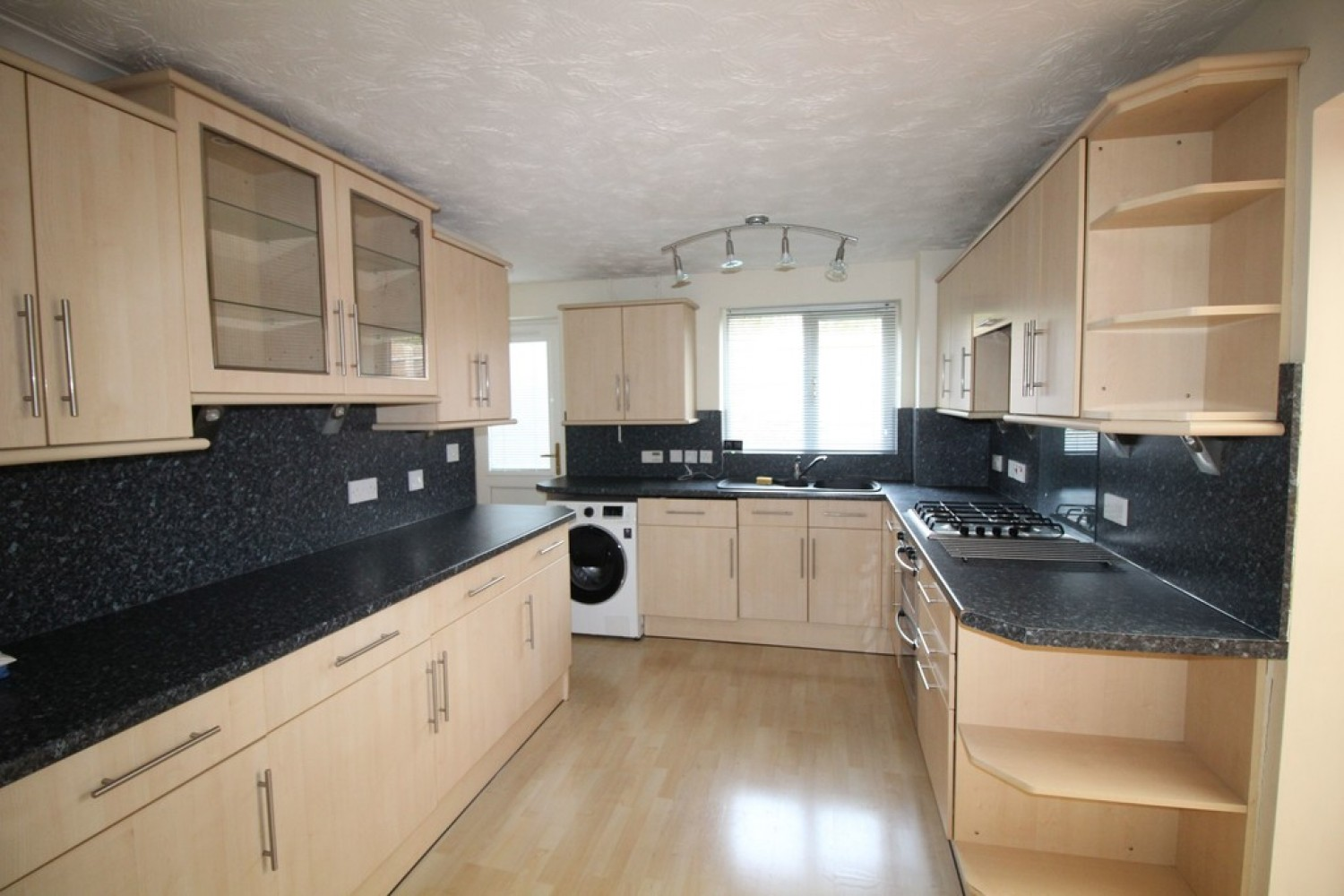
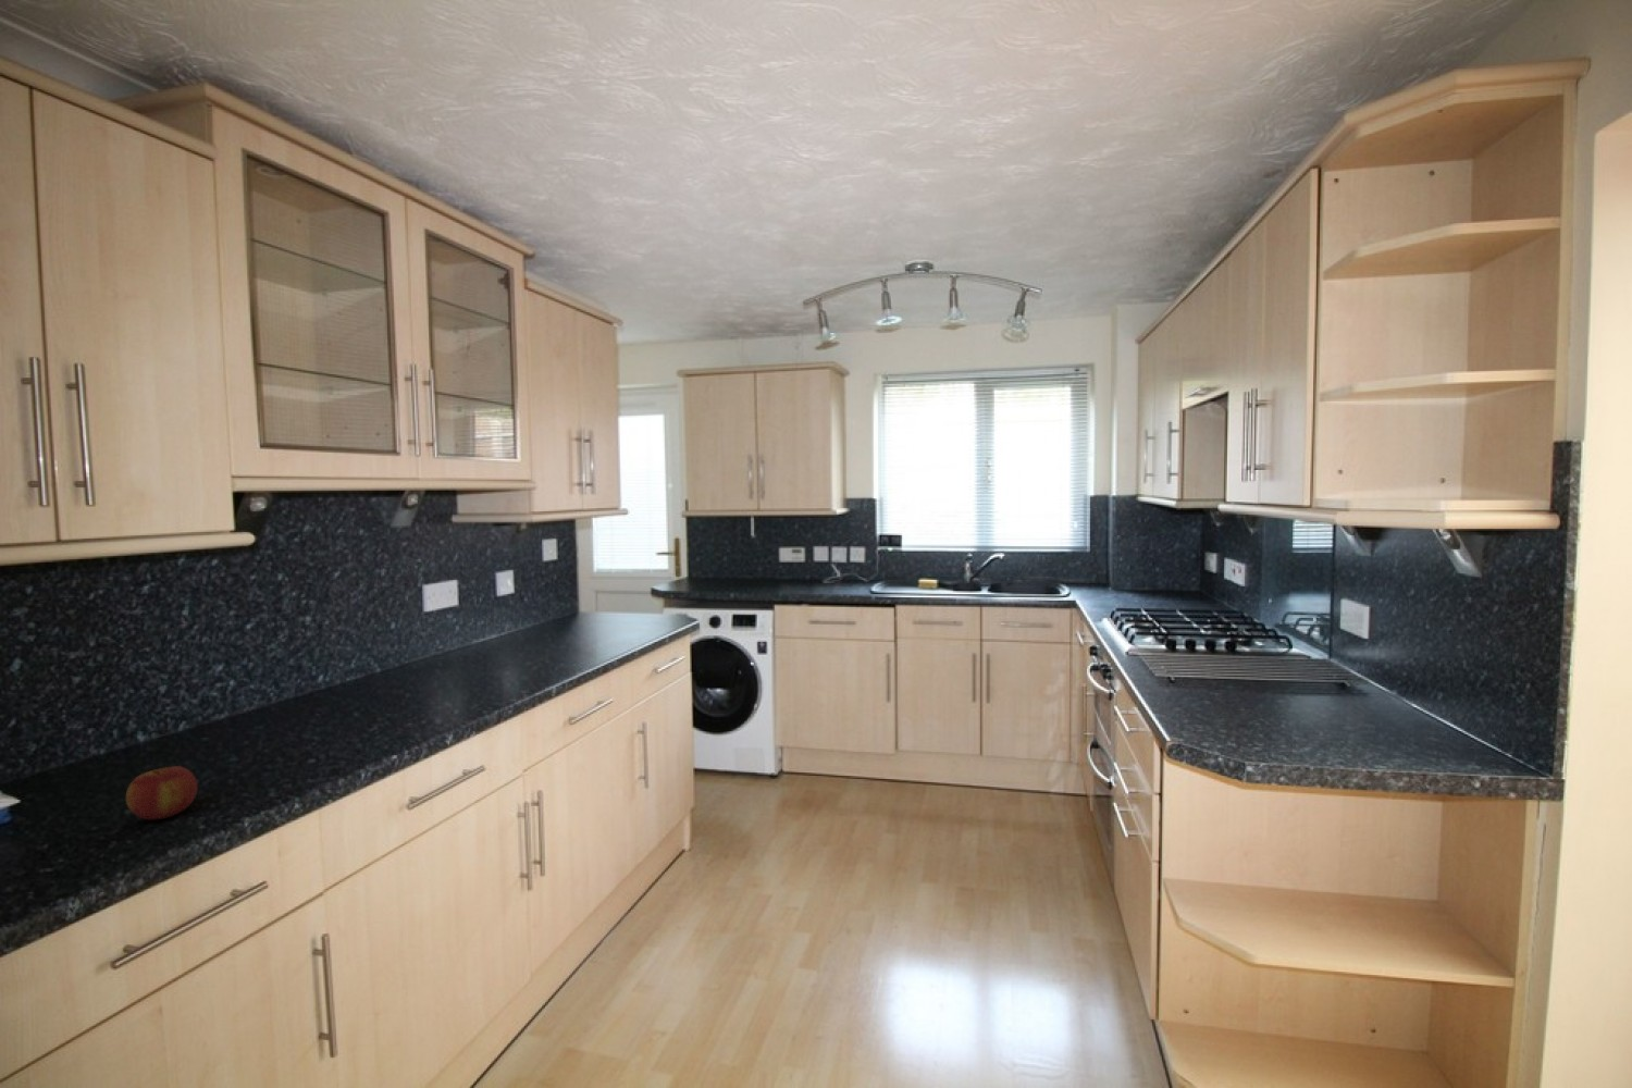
+ apple (163, 790)
